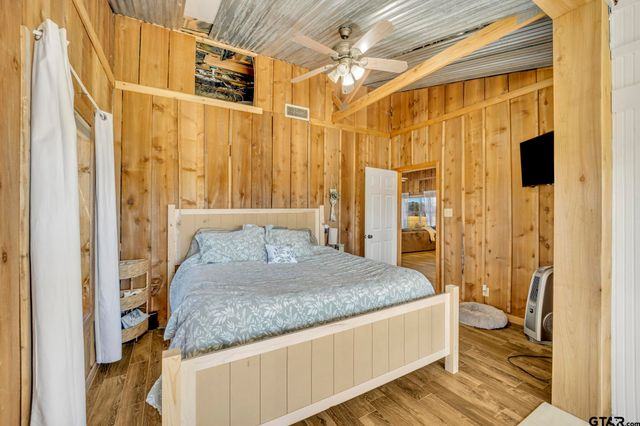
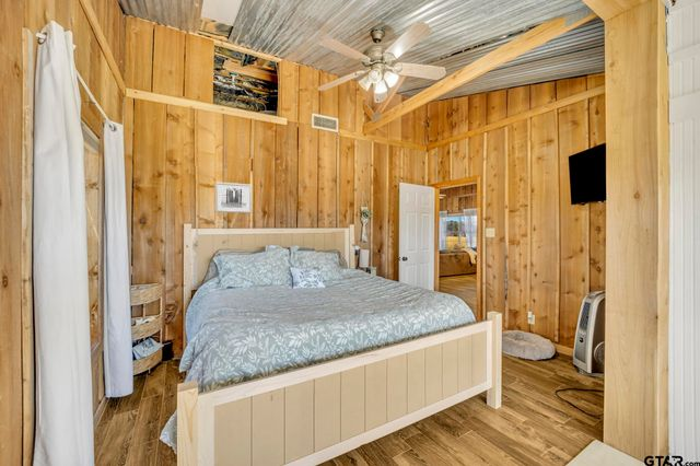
+ wall art (233, 198)
